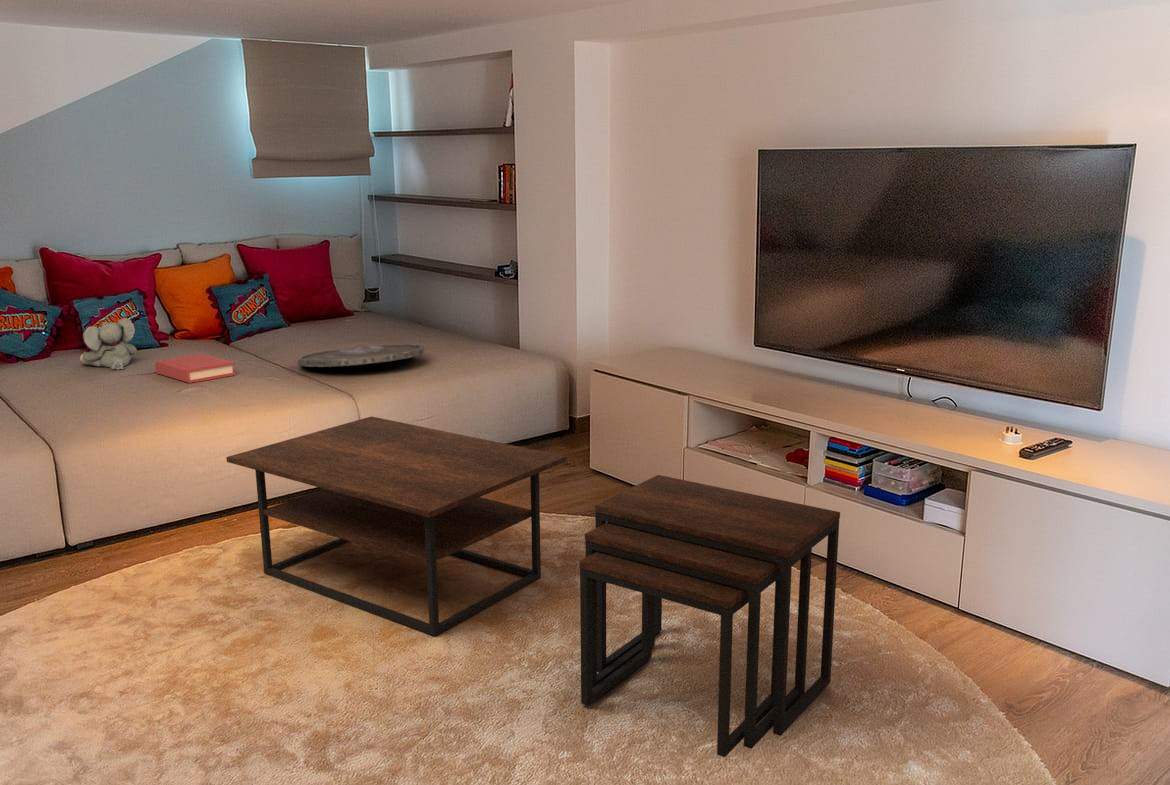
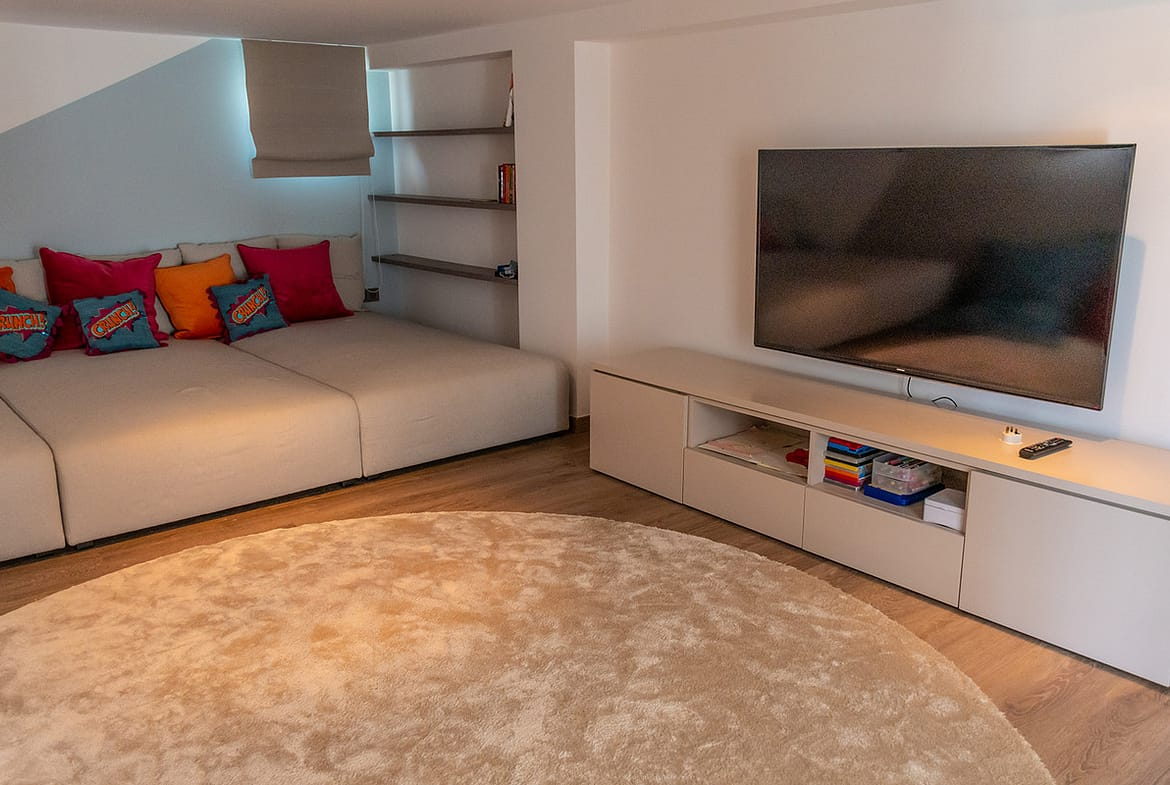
- plush elephant (109, 342)
- hardback book (195, 368)
- coffee table (508, 527)
- serving tray (362, 355)
